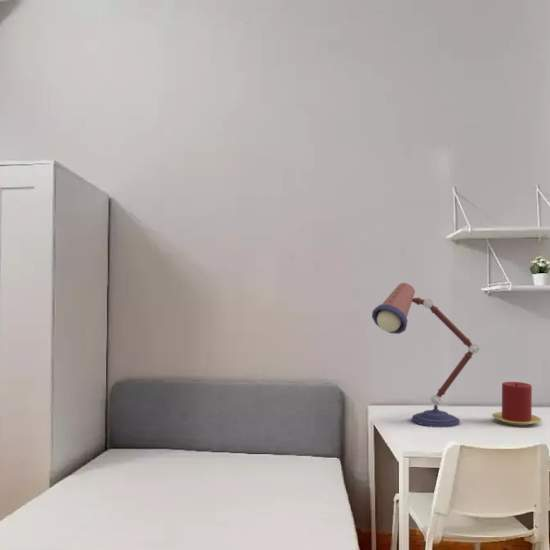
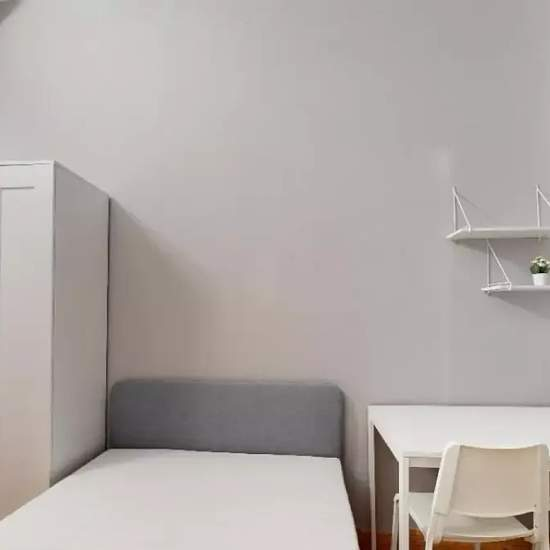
- desk lamp (403, 331)
- candle (516, 402)
